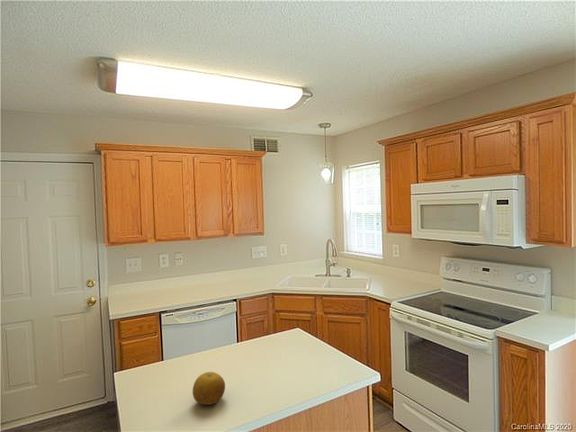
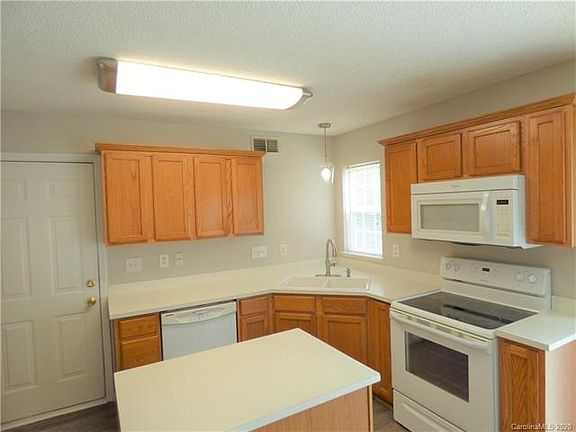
- fruit (209, 388)
